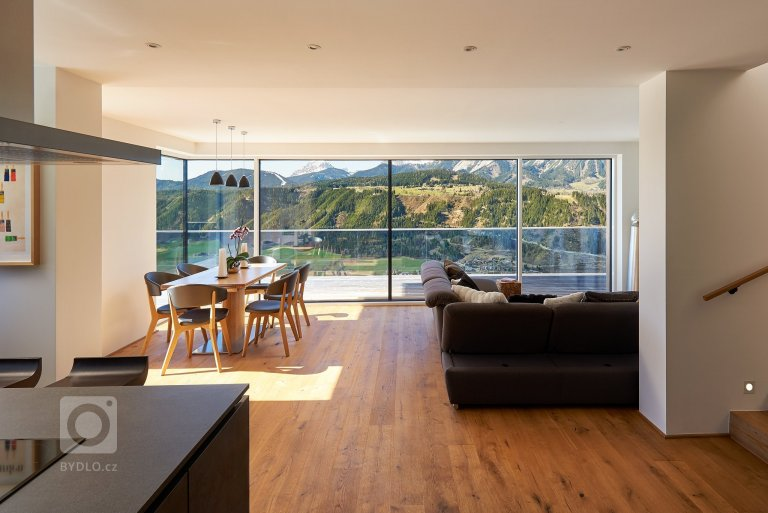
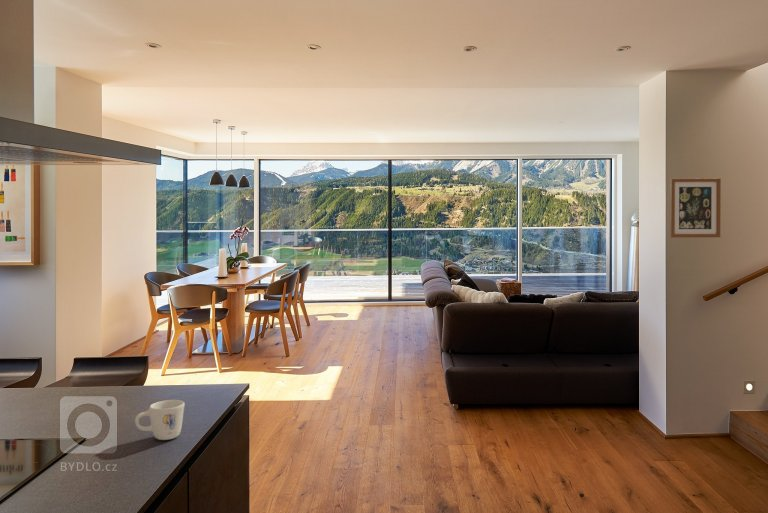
+ wall art (695, 208)
+ mug (160, 421)
